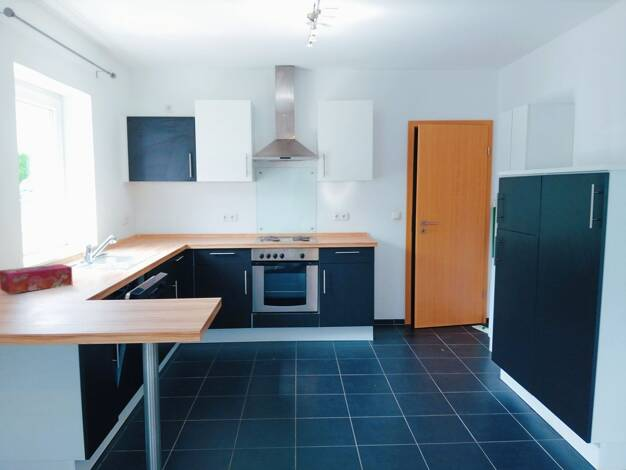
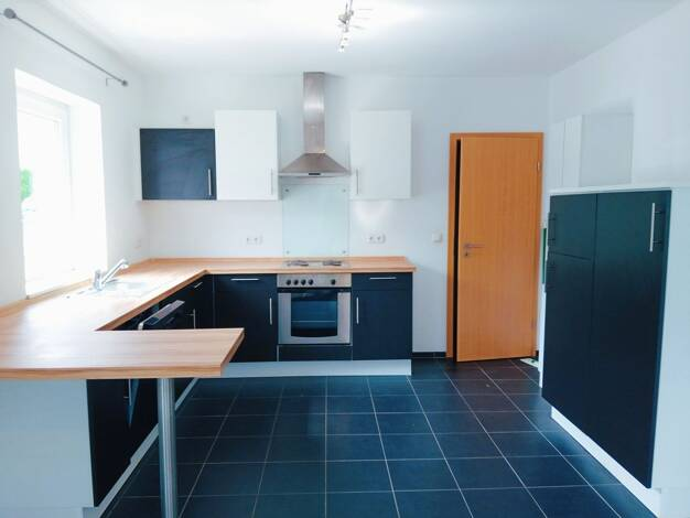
- tissue box (36, 277)
